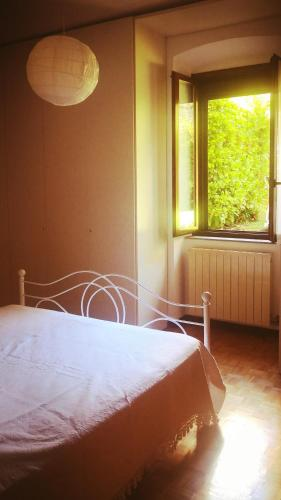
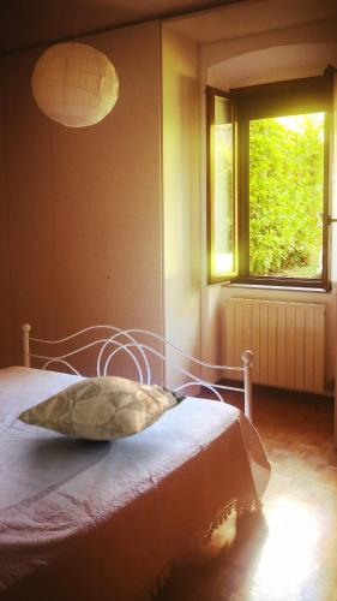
+ decorative pillow (106, 406)
